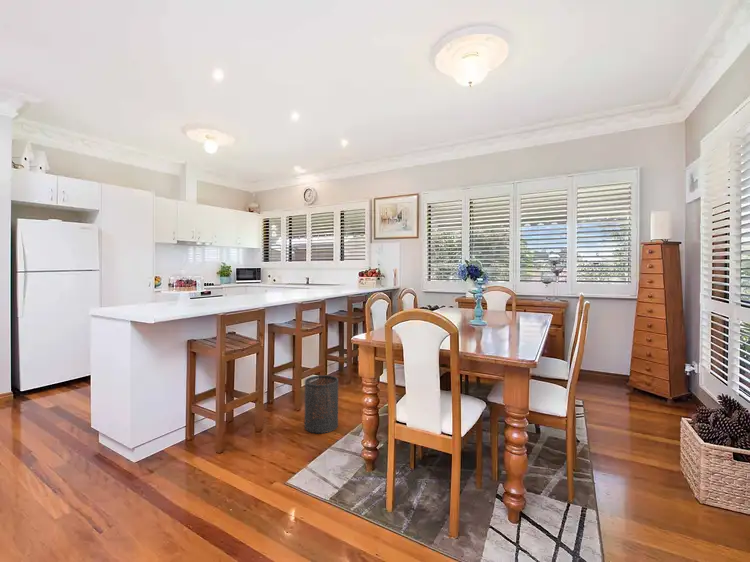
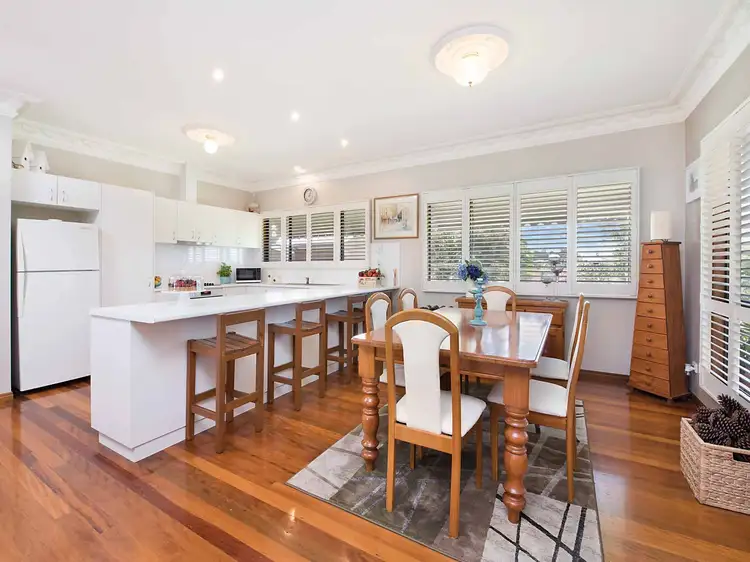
- trash can (321, 403)
